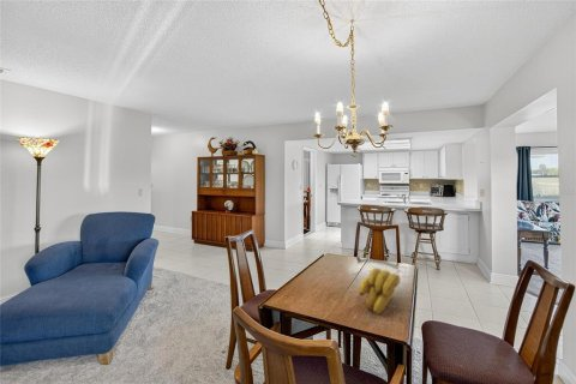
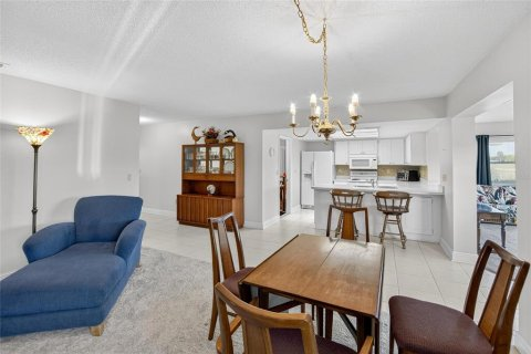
- banana bunch (379, 287)
